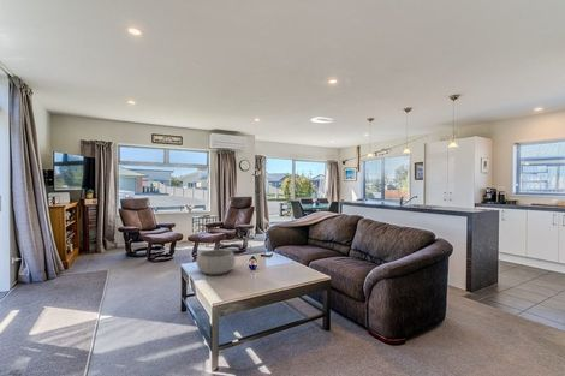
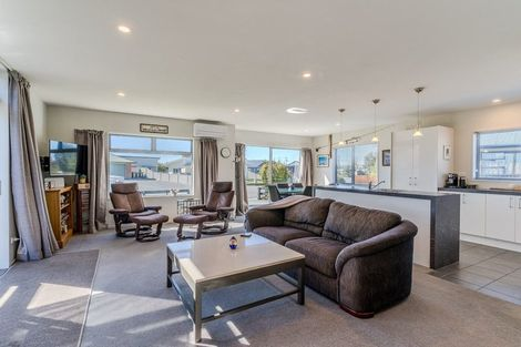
- decorative bowl (215, 262)
